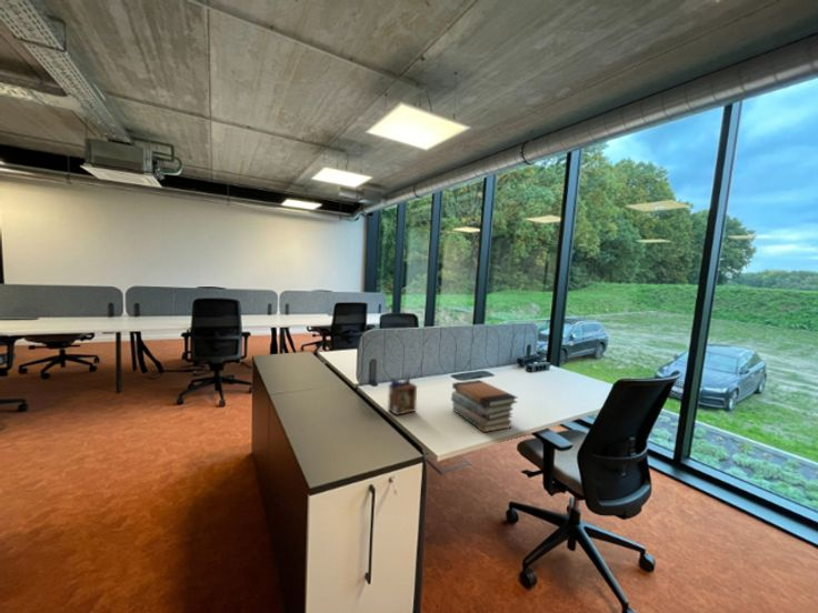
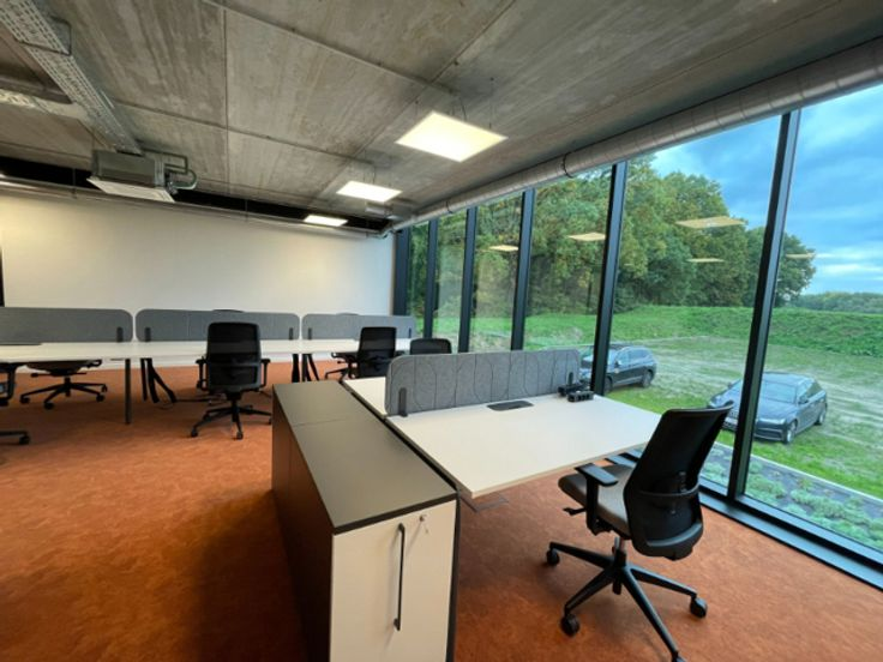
- book stack (481, 403)
- desk organizer (402, 392)
